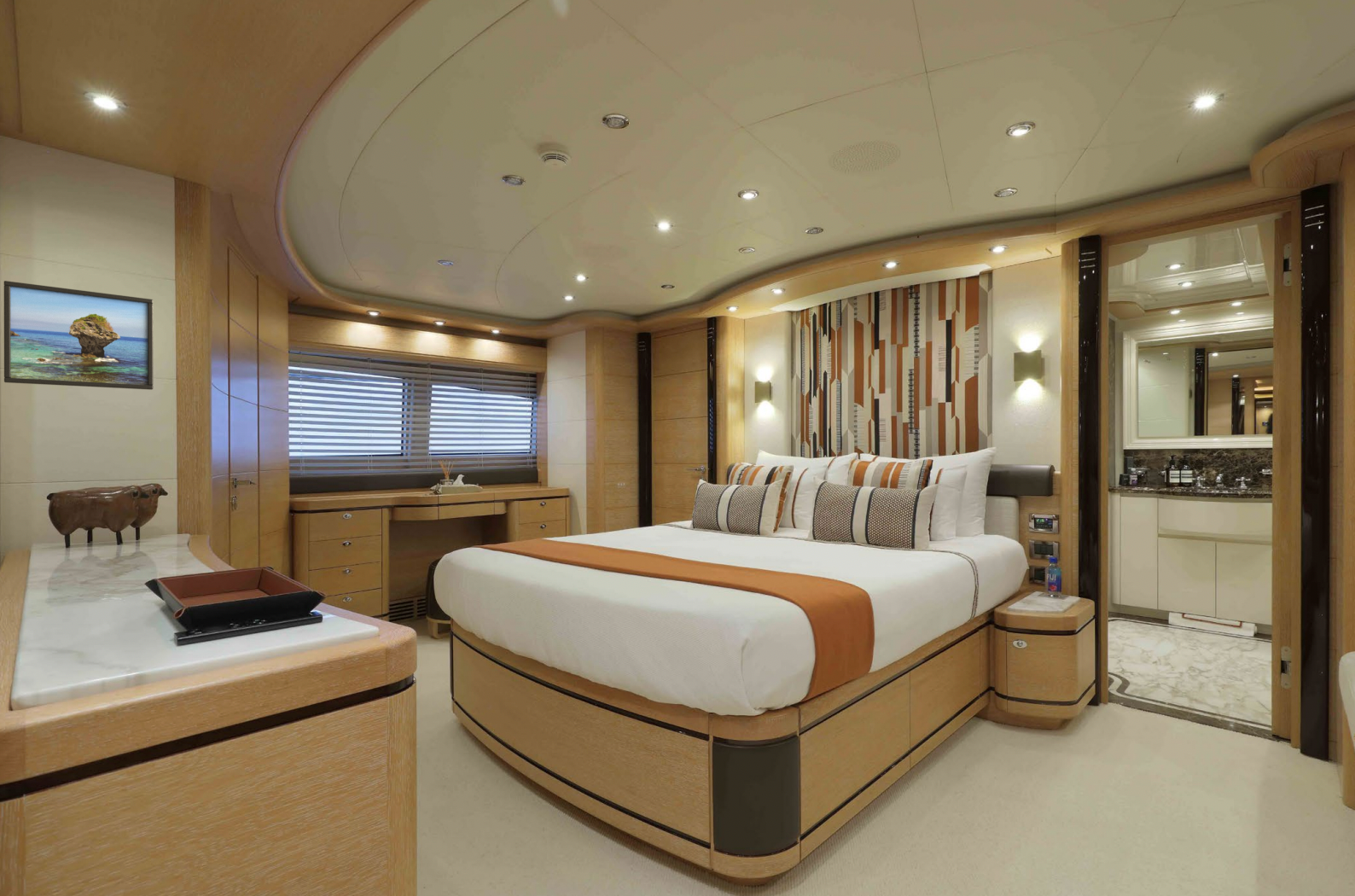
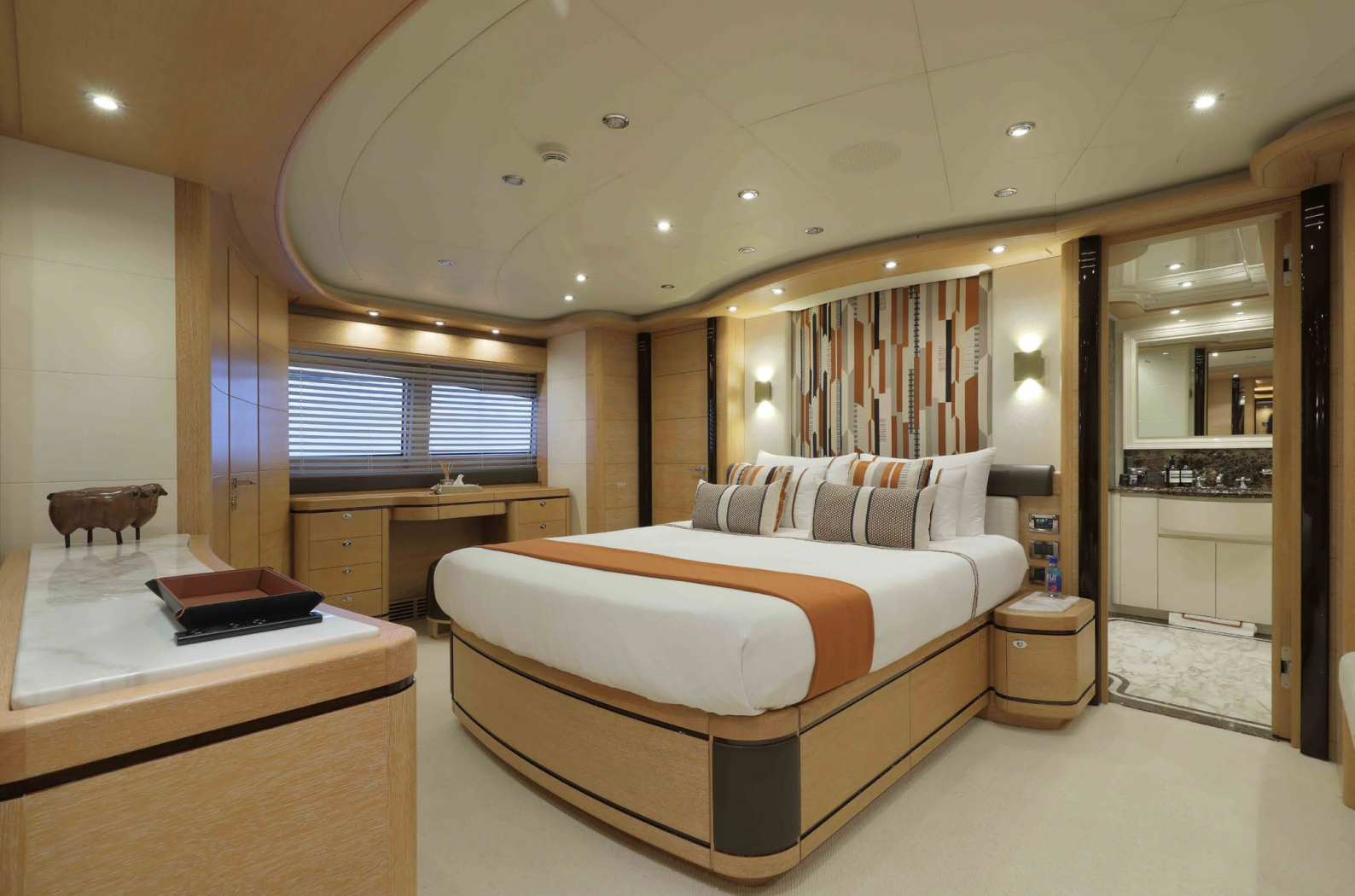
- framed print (83, 338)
